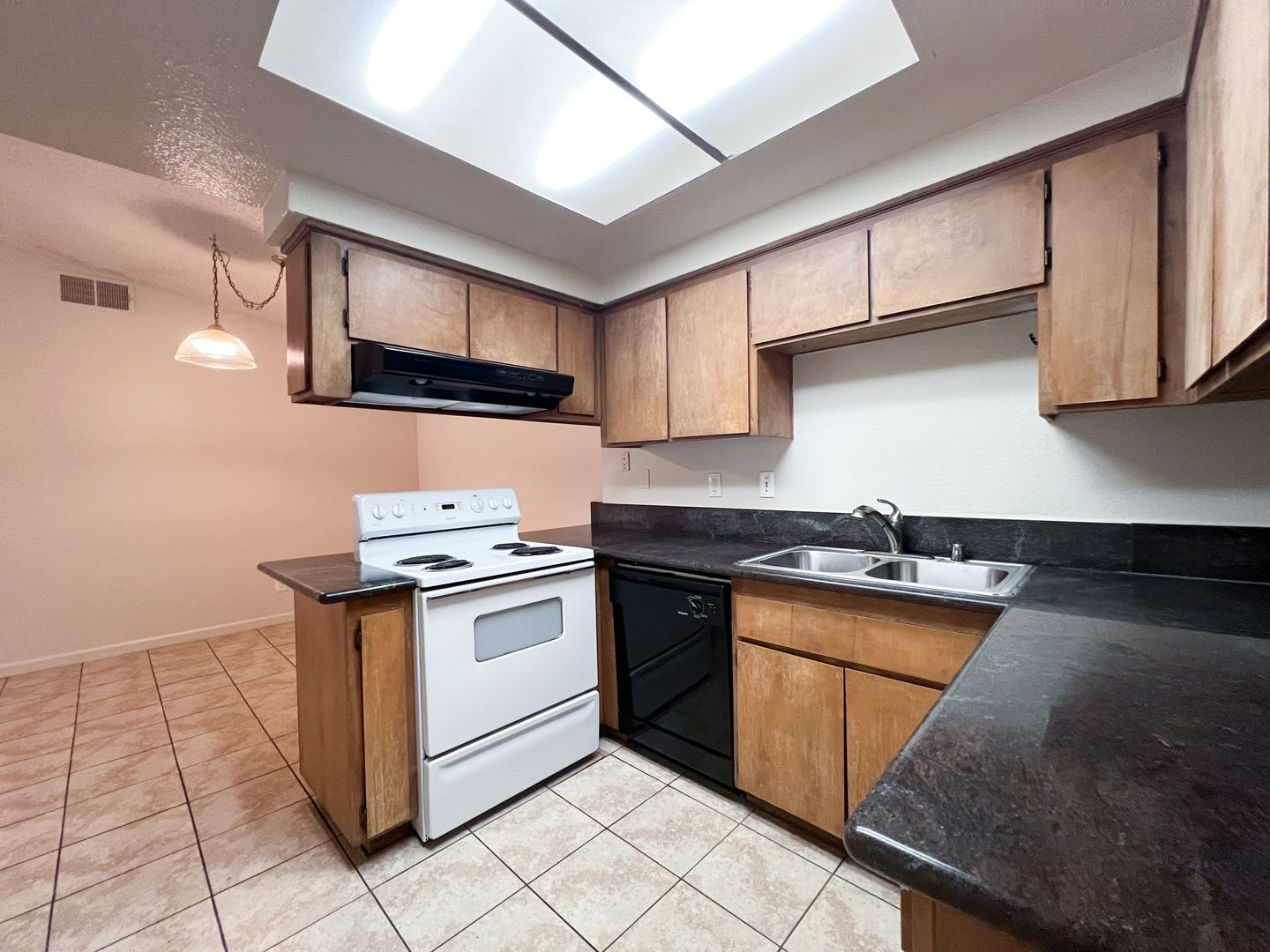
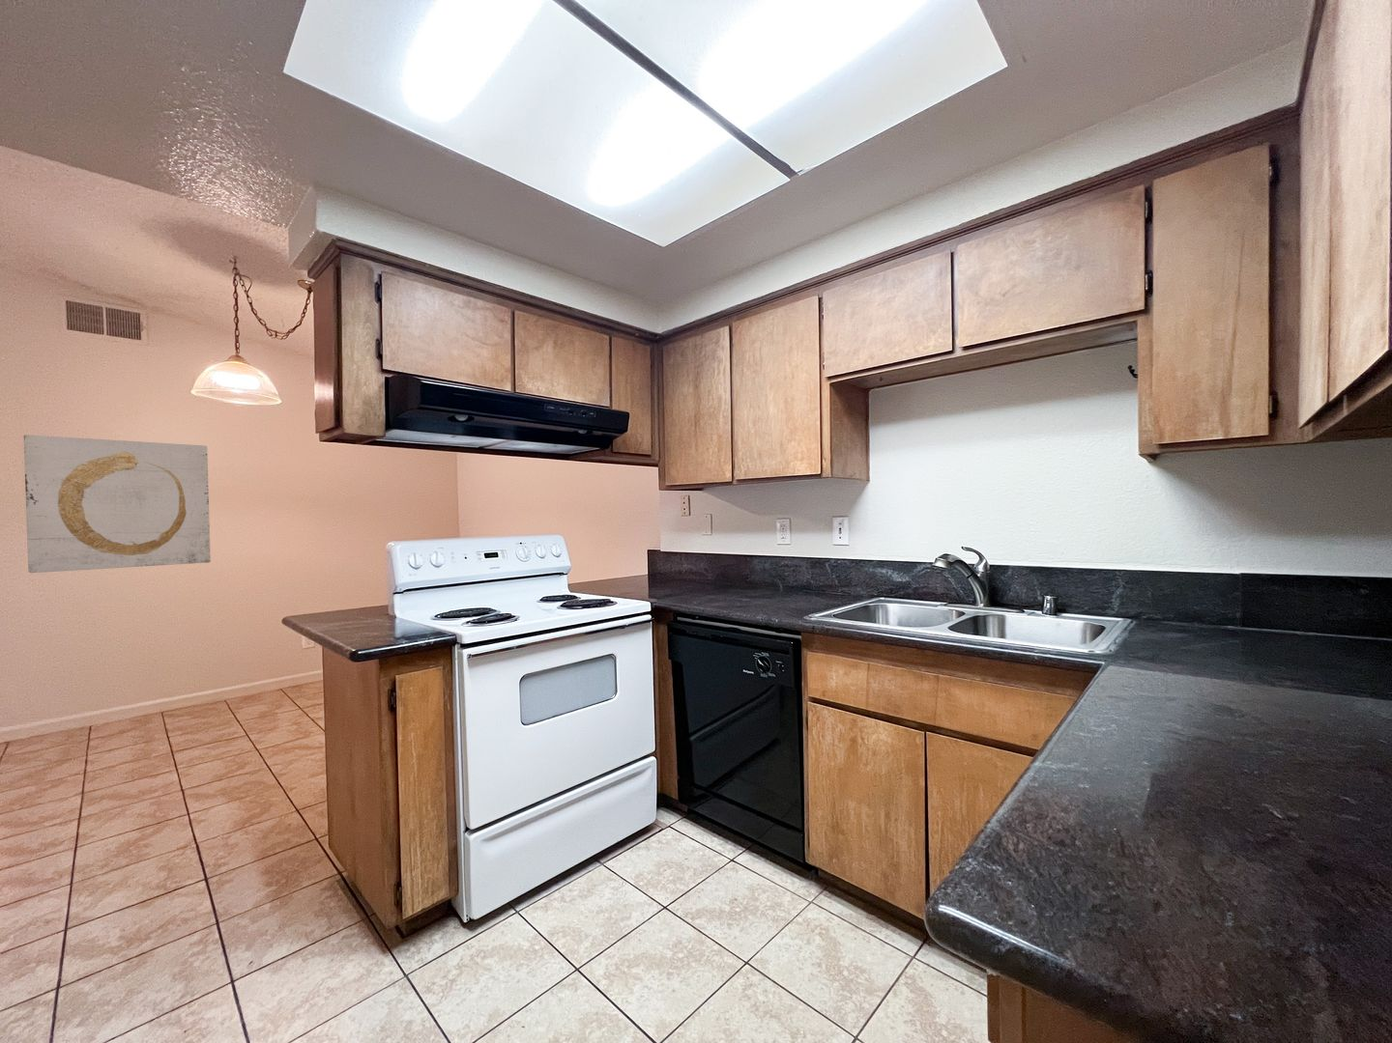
+ wall art (125, 504)
